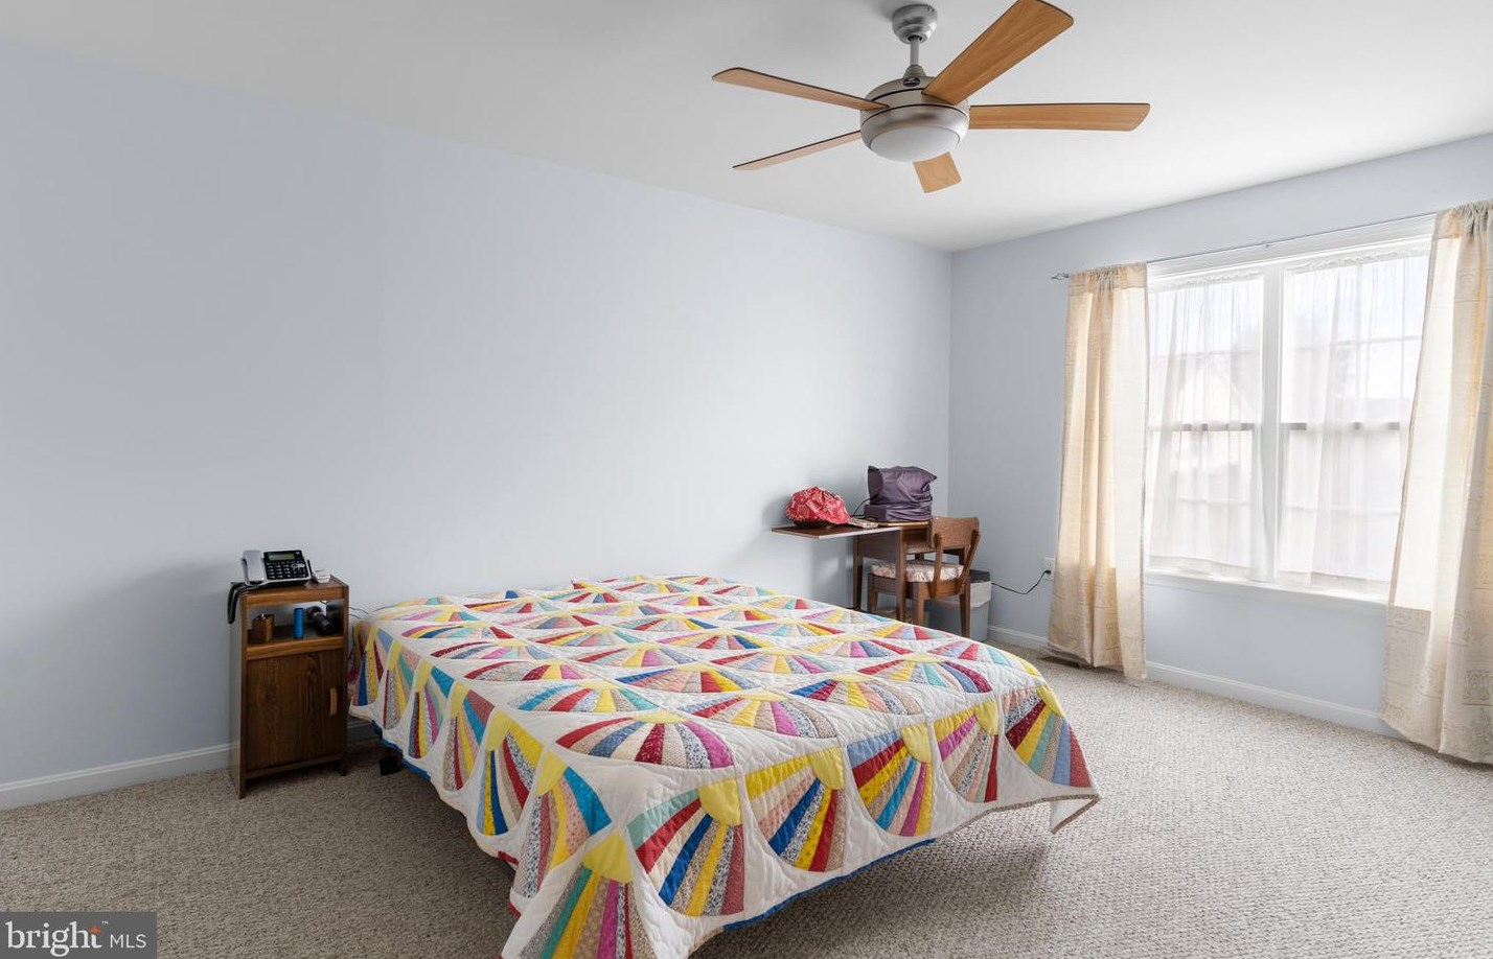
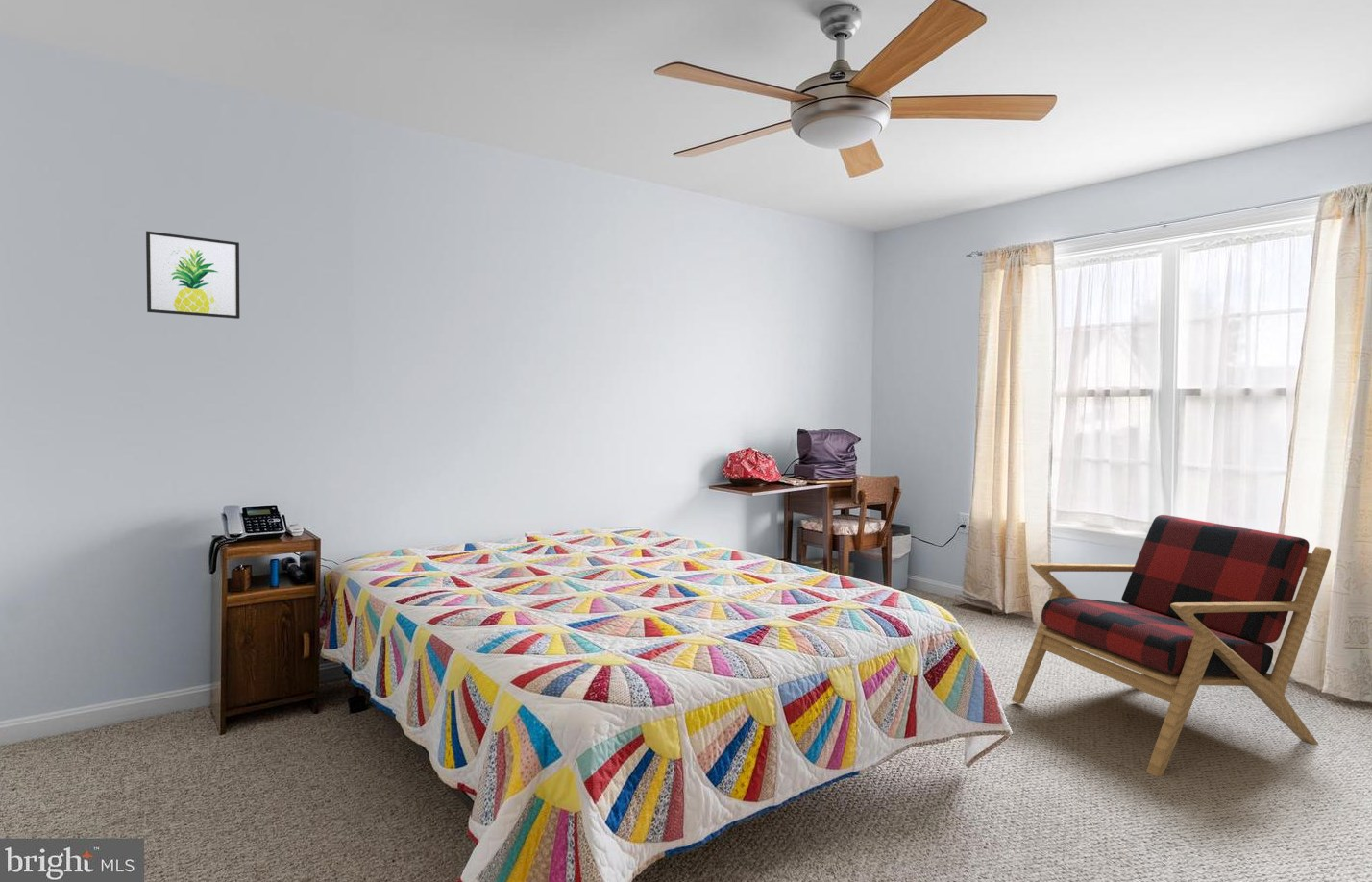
+ wall art (194, 276)
+ armchair (1163, 625)
